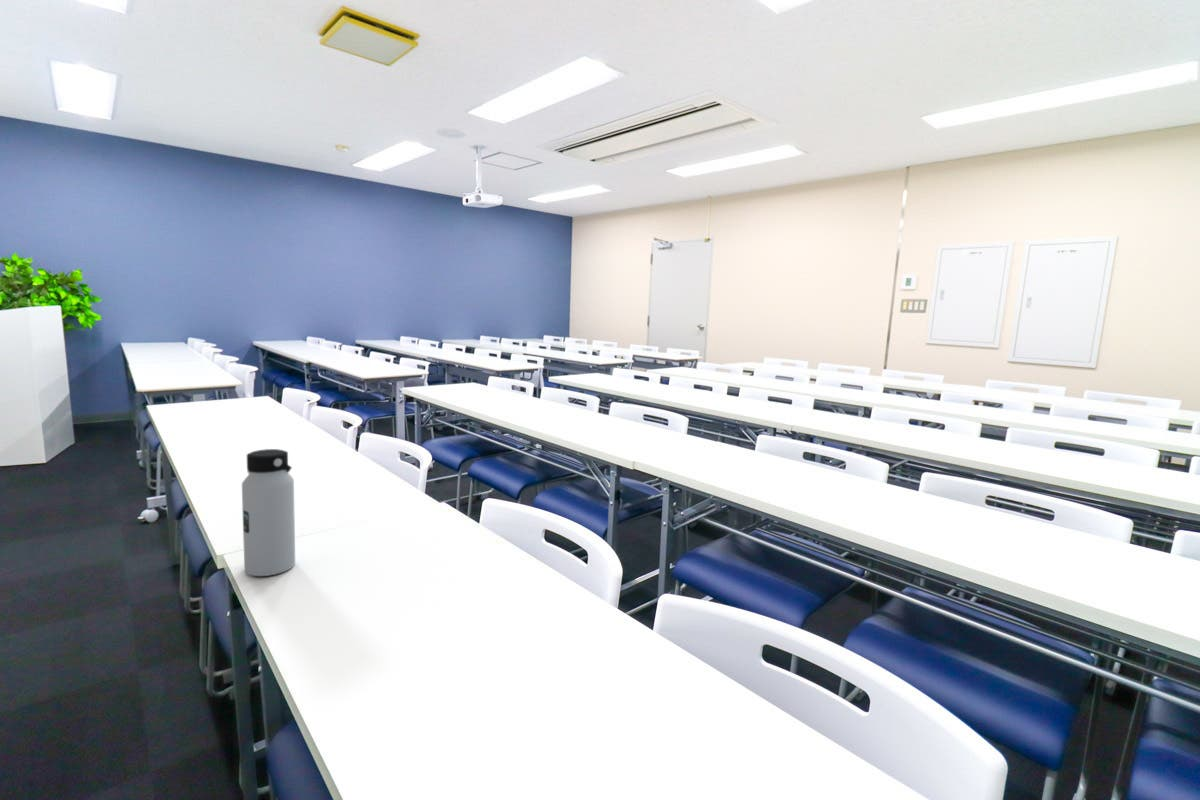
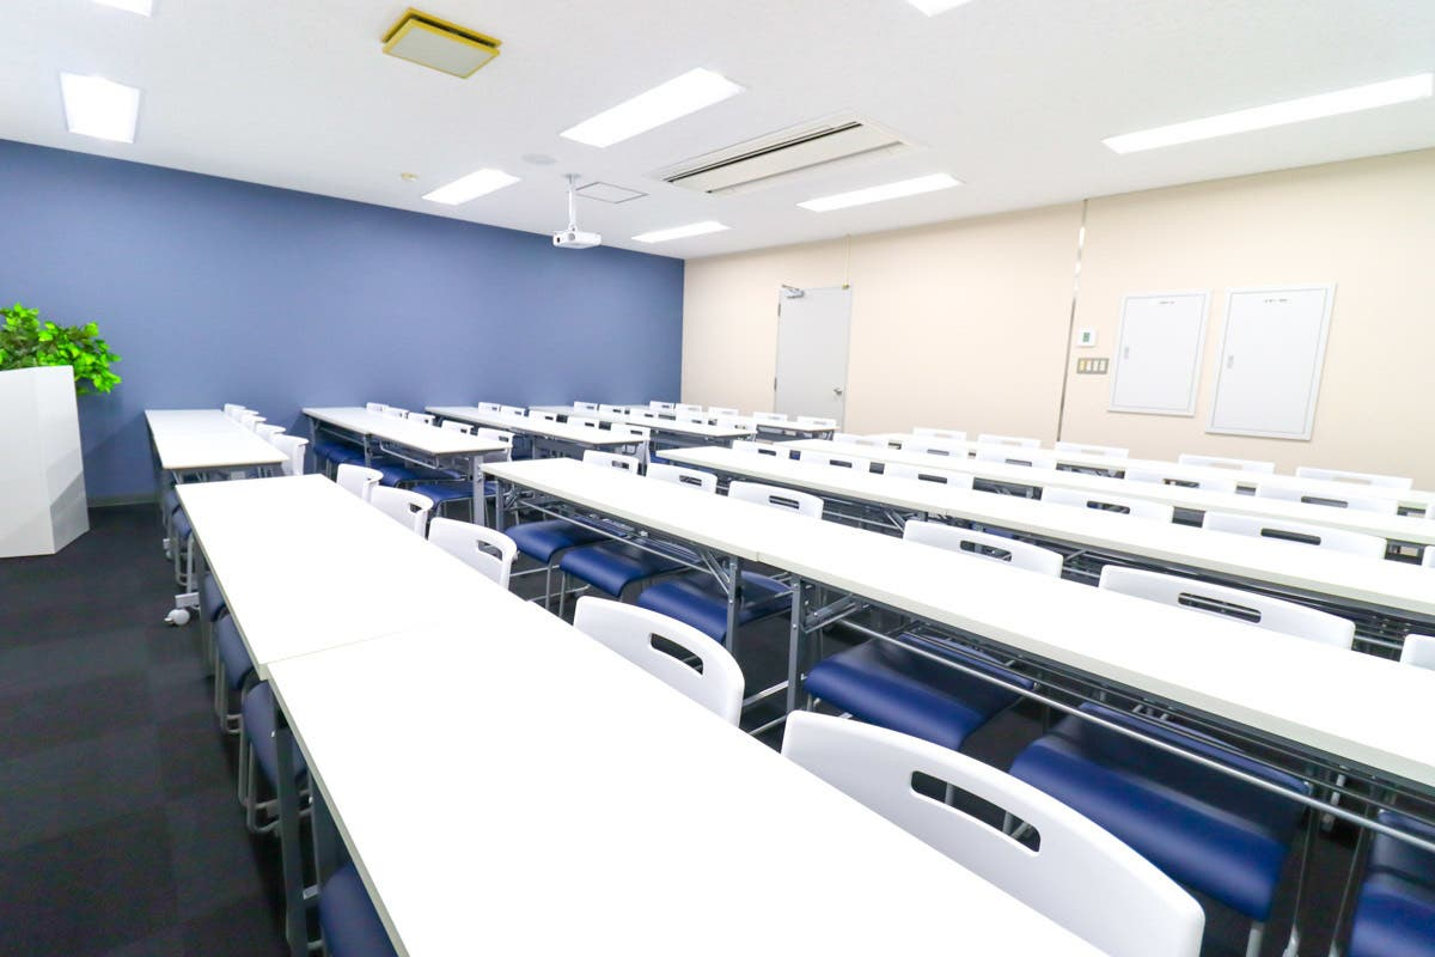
- water bottle (269, 510)
